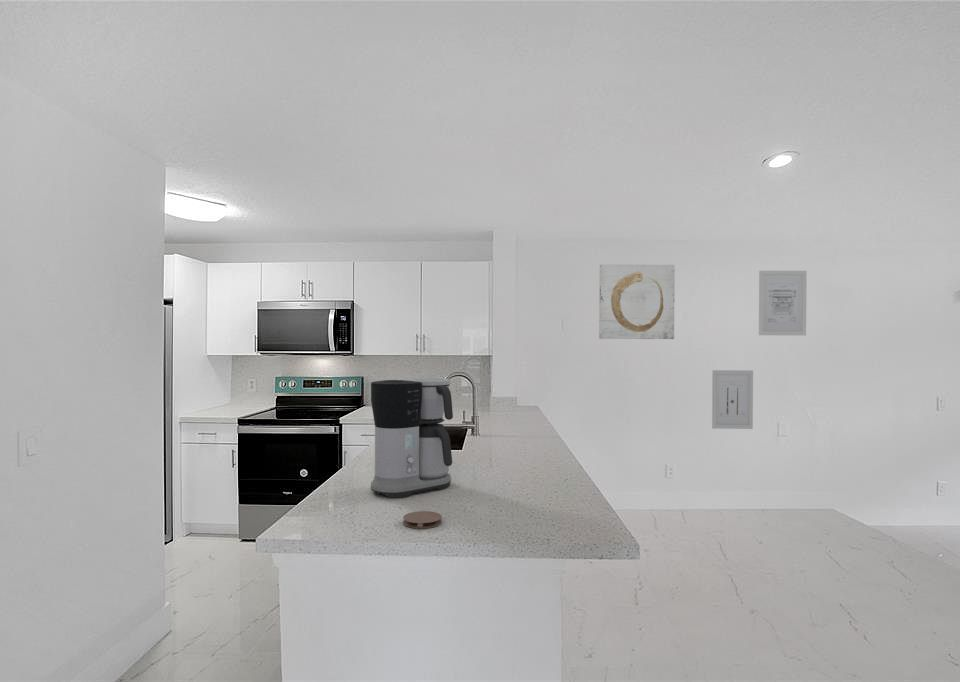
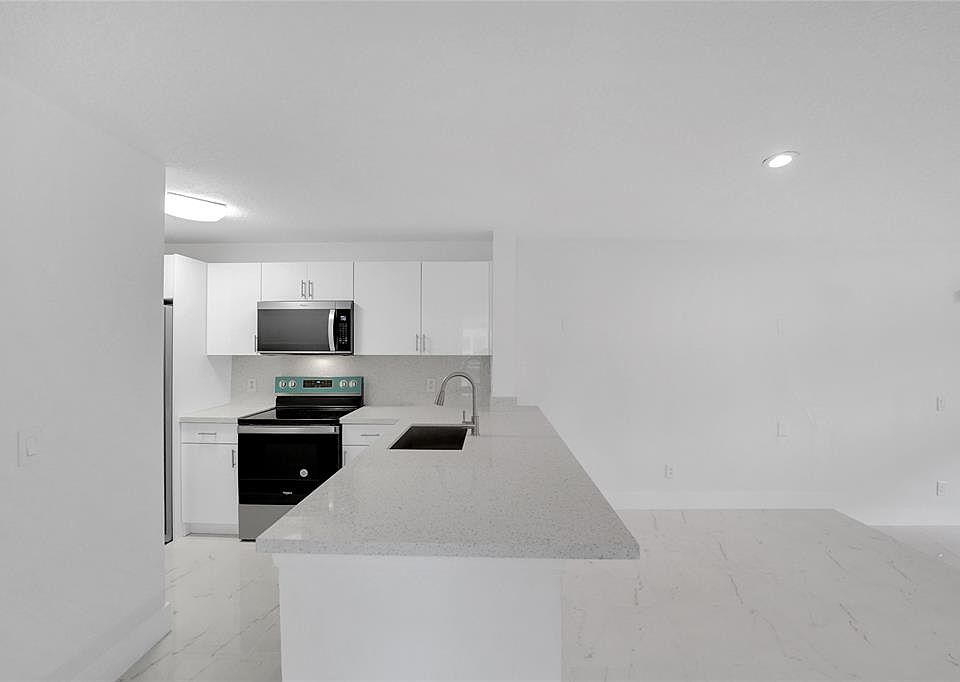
- wall art (782, 303)
- wall art (636, 302)
- coffee maker (415, 434)
- wall art (732, 399)
- coaster (422, 519)
